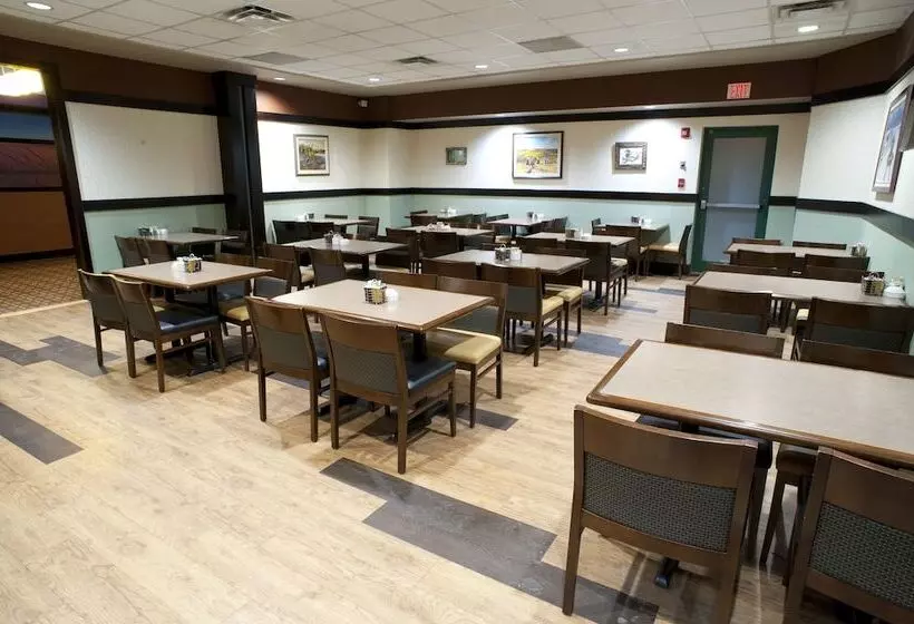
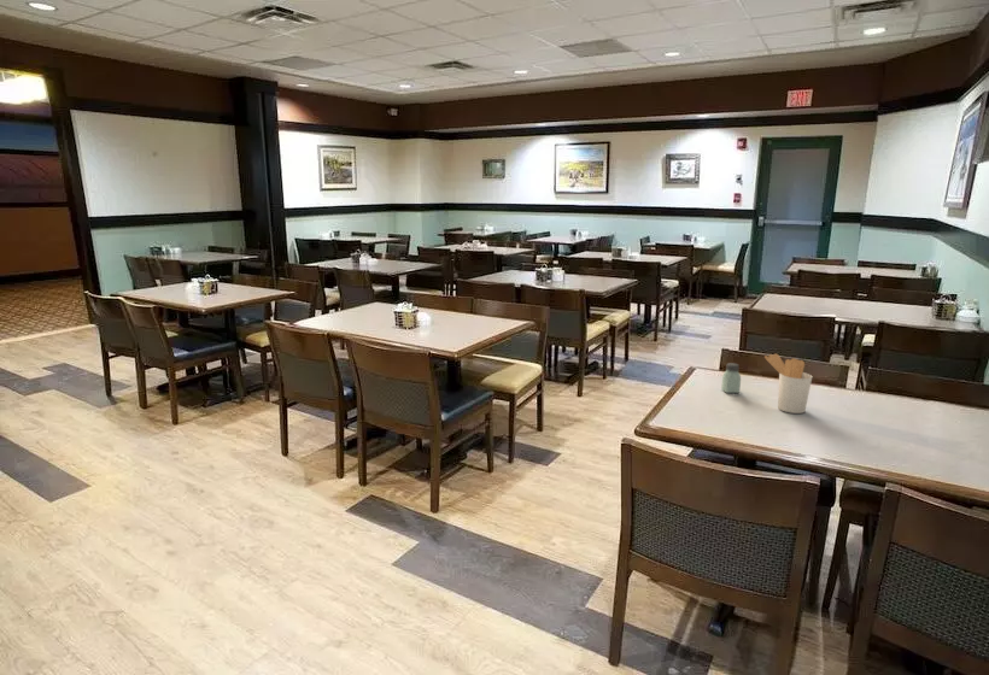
+ saltshaker (731, 377)
+ utensil holder (786, 381)
